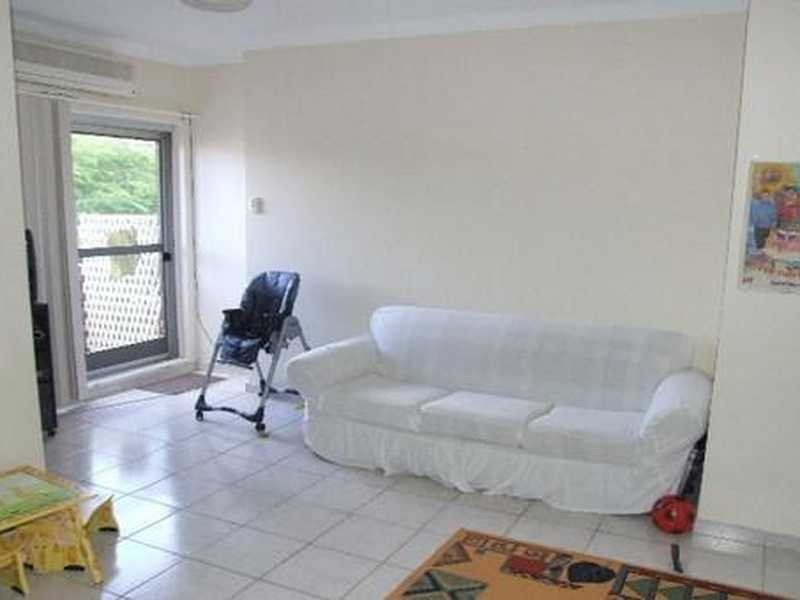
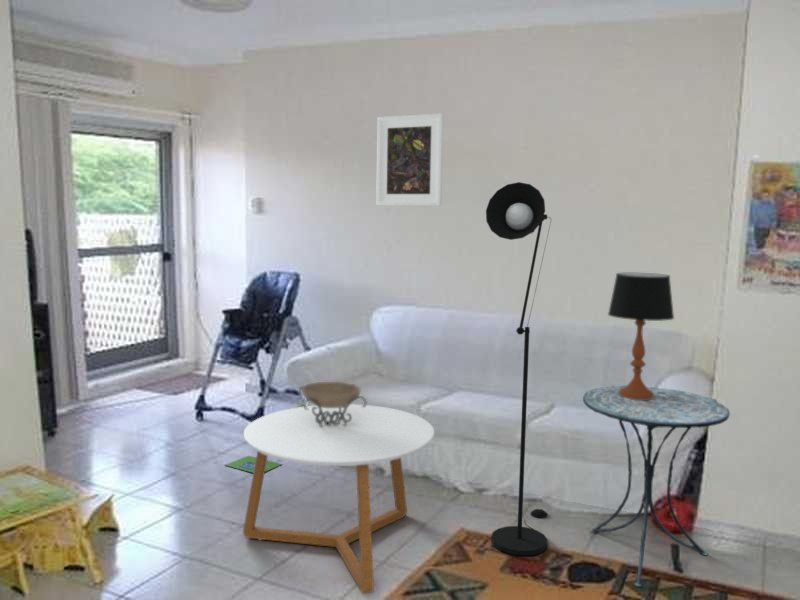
+ floor lamp (527, 363)
+ table lamp (639, 335)
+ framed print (408, 160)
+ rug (253, 462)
+ decorative bowl (331, 405)
+ coffee table (357, 487)
+ side table (649, 479)
